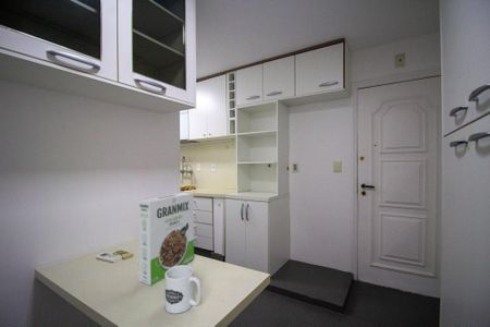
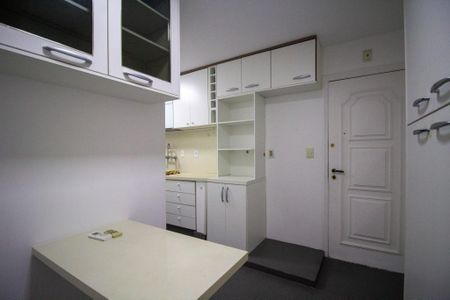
- mug (184, 289)
- cereal box (169, 232)
